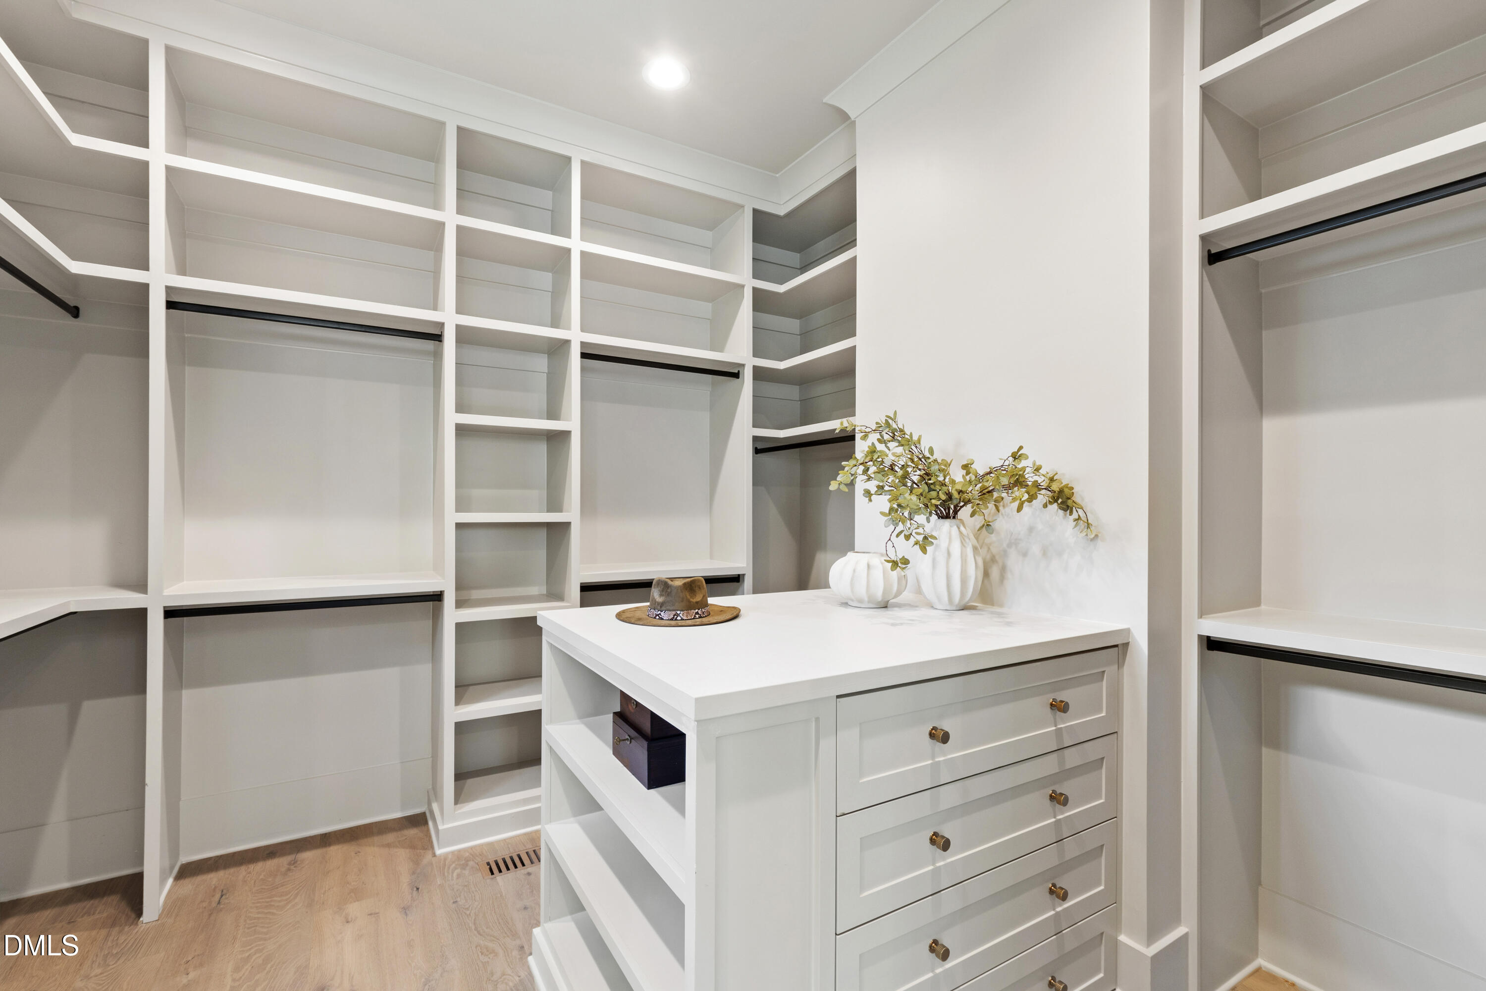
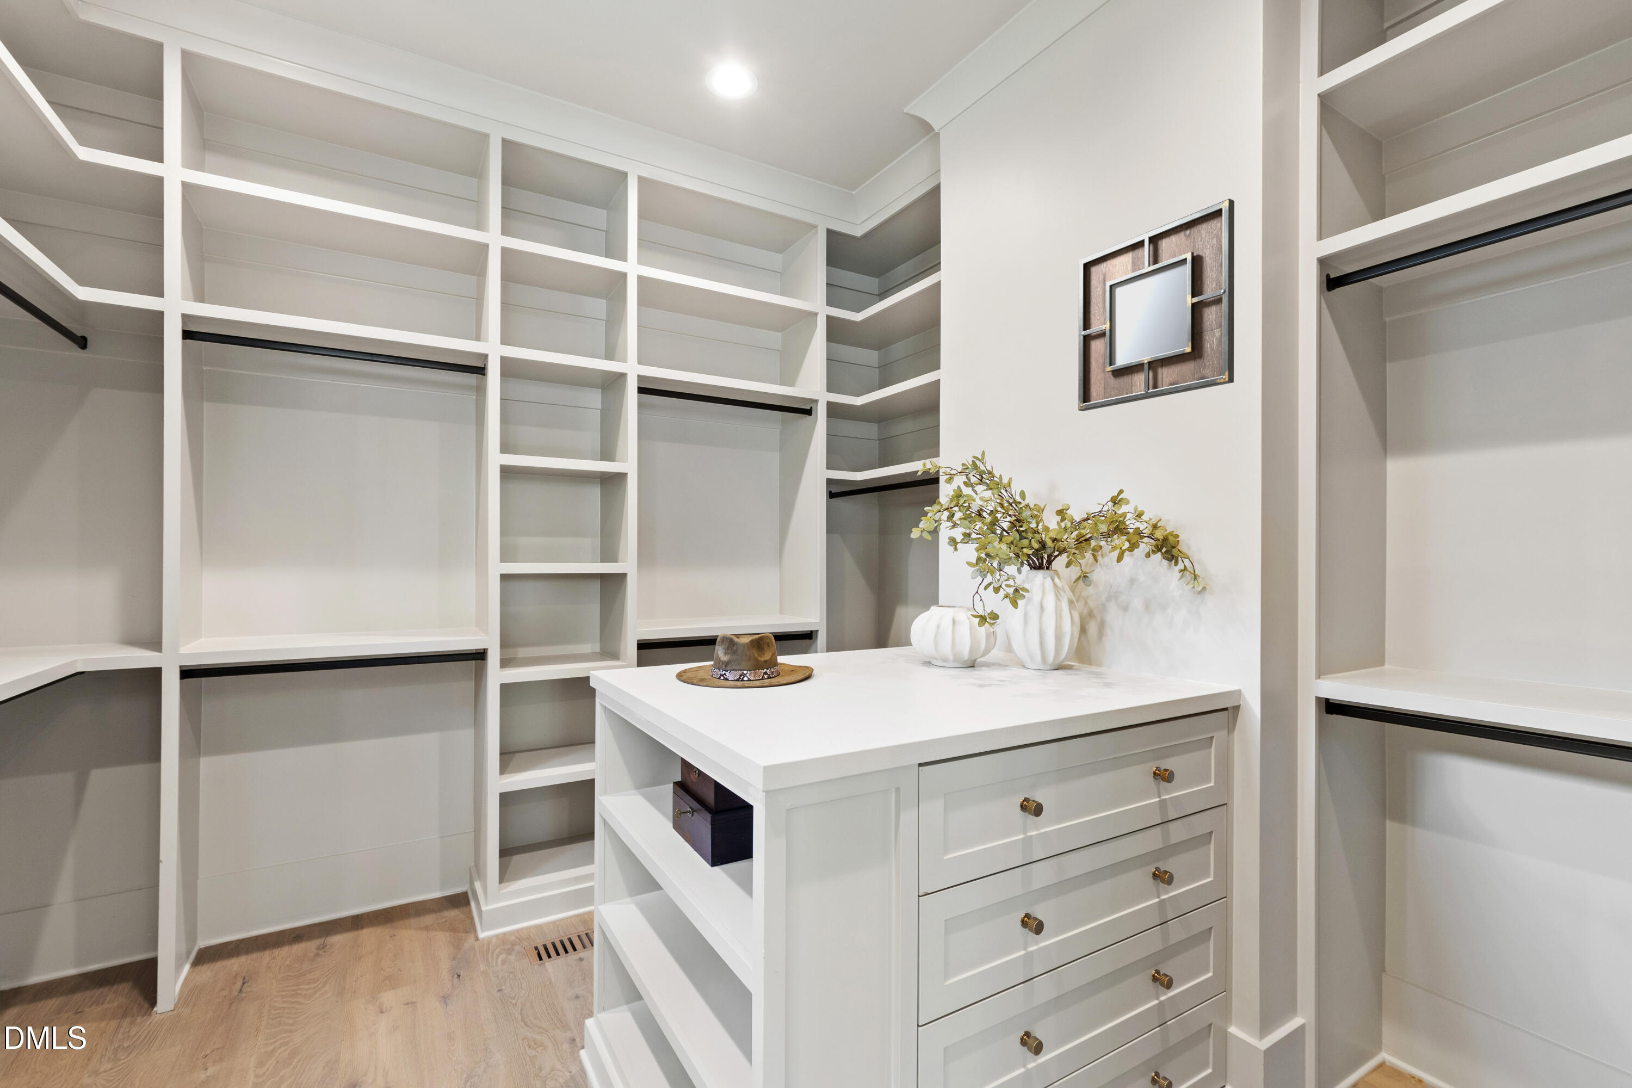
+ home mirror (1149, 314)
